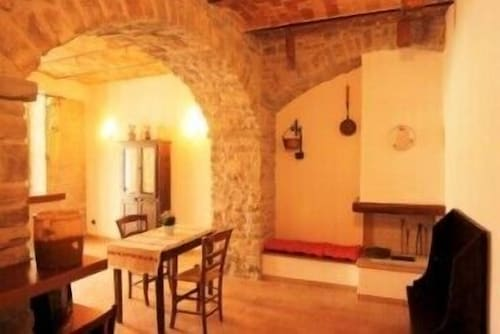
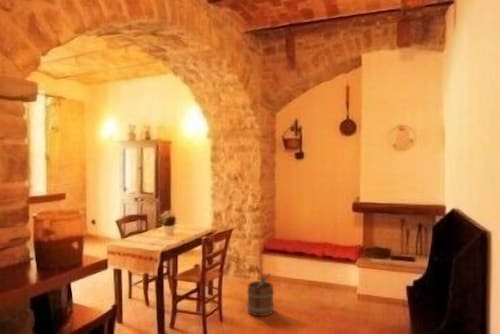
+ bucket (260, 292)
